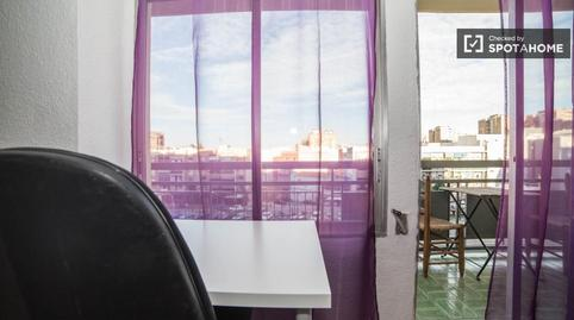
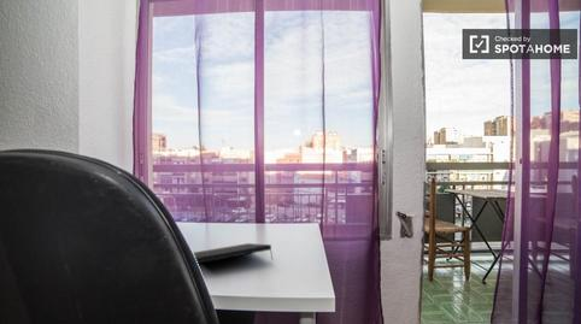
+ notepad (223, 252)
